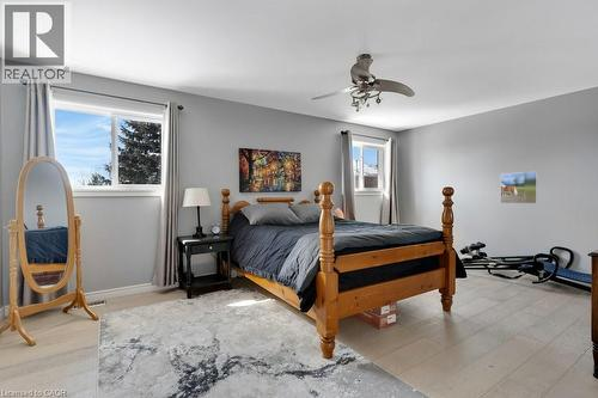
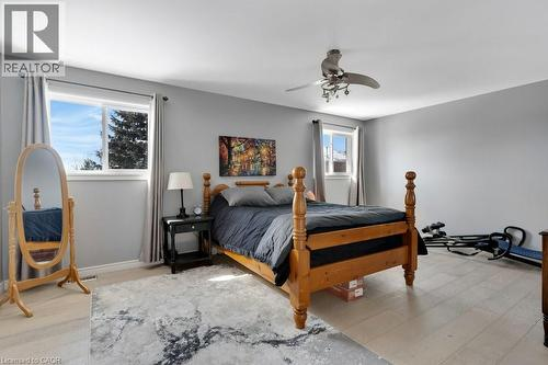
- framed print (518, 188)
